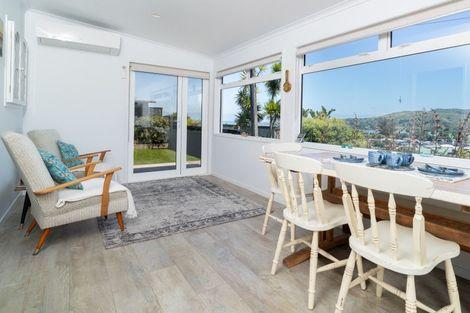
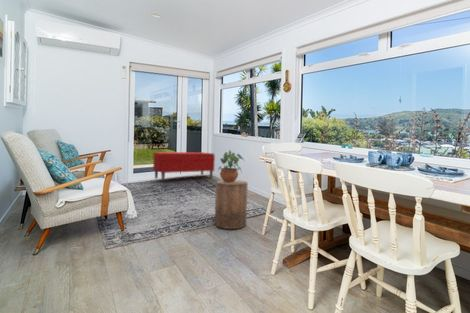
+ potted plant (229, 165)
+ stool (231, 203)
+ bench (184, 165)
